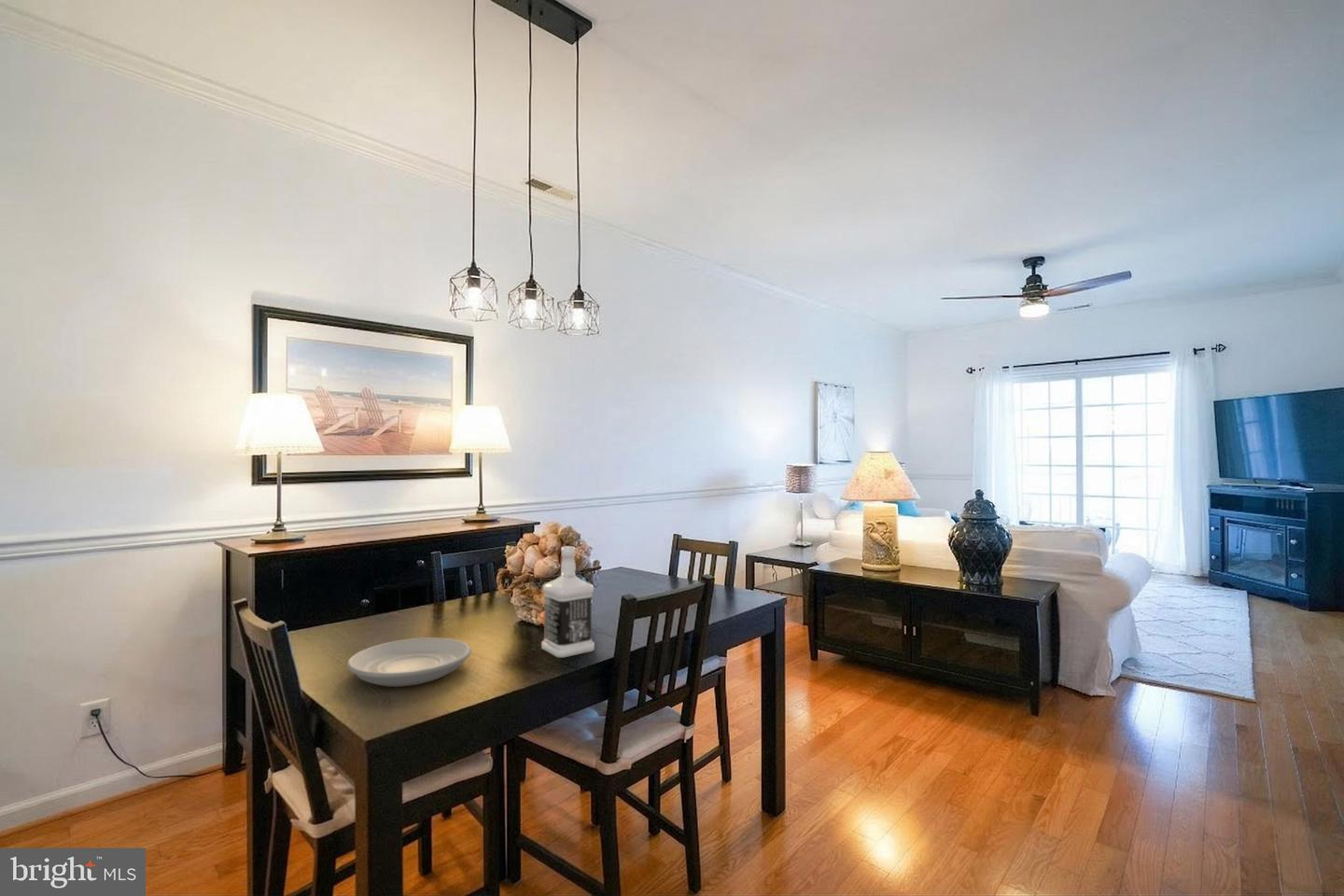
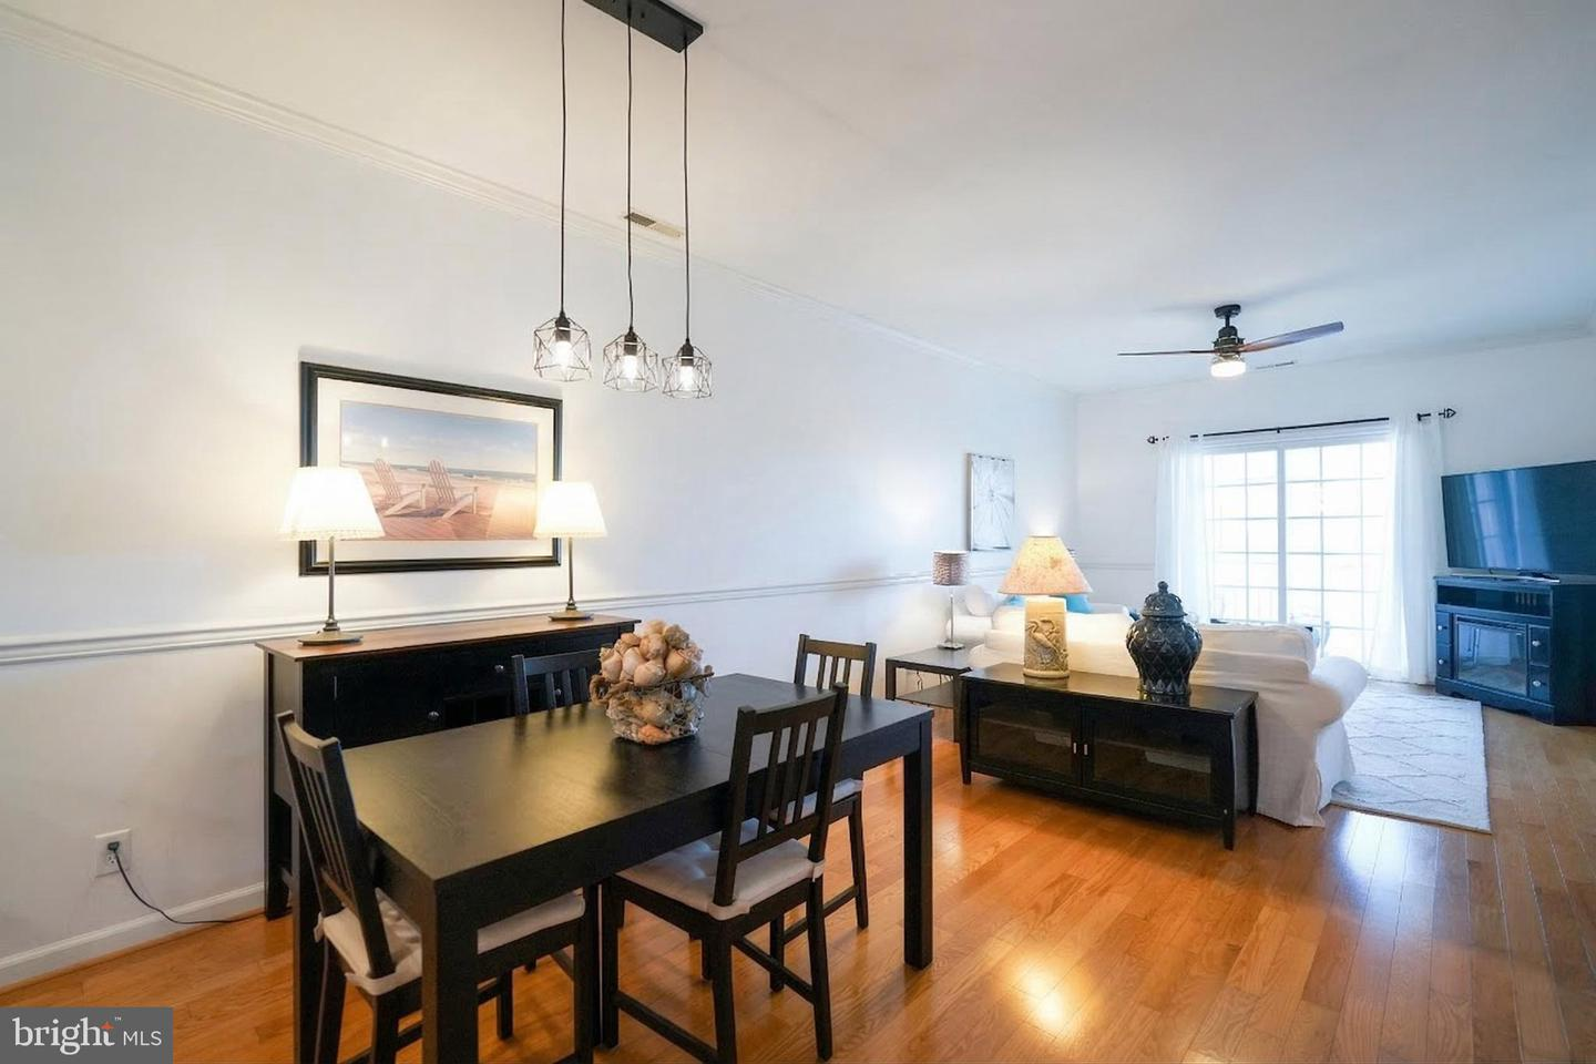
- bottle (567, 597)
- plate (411, 663)
